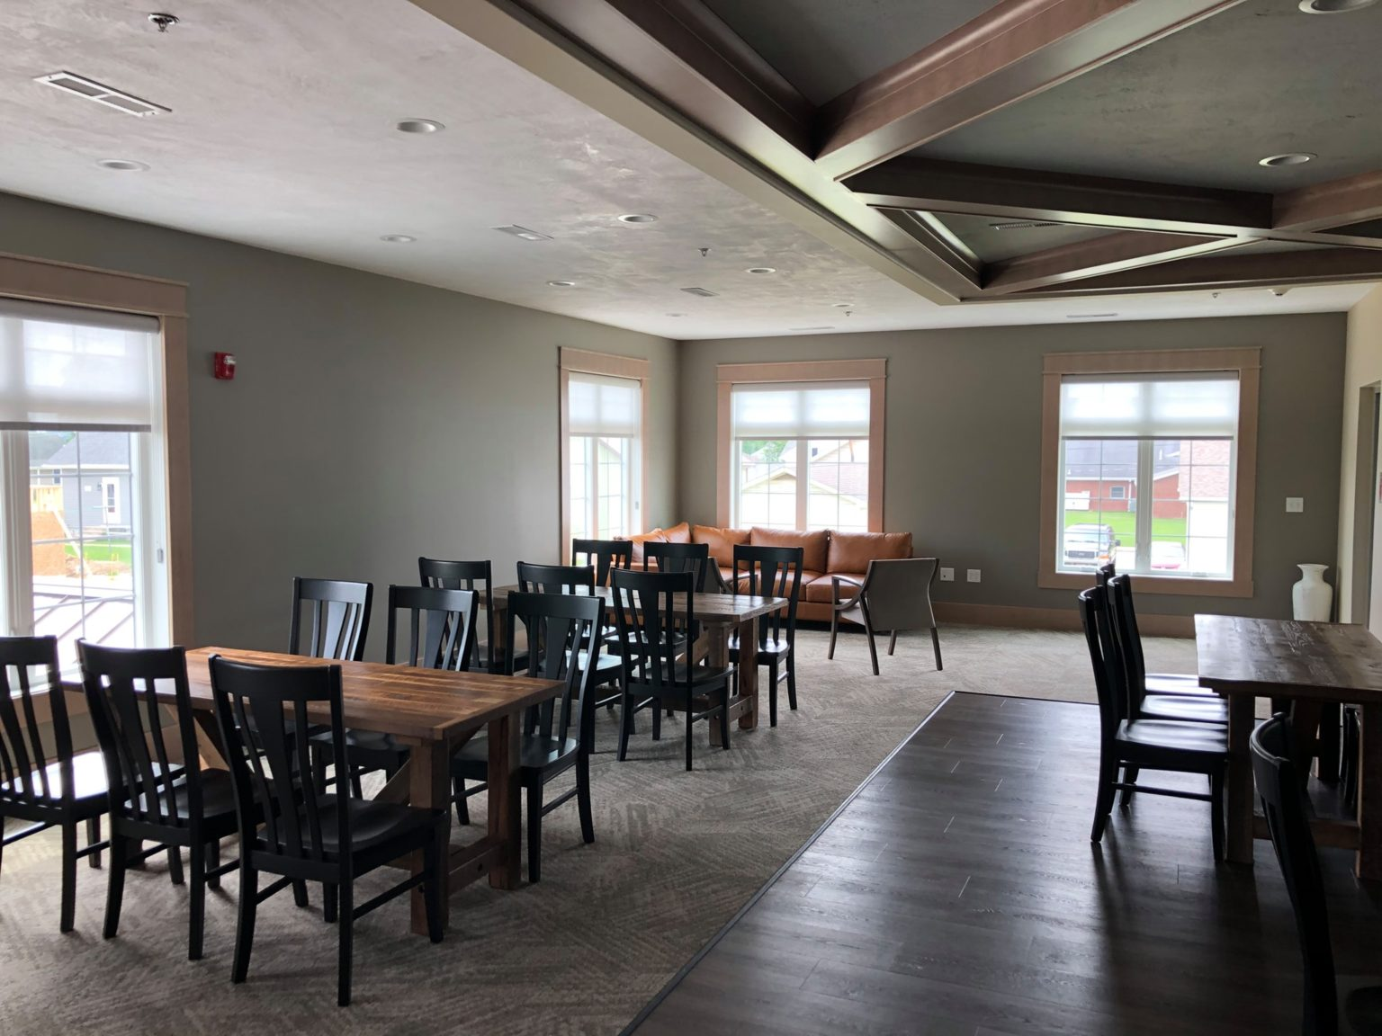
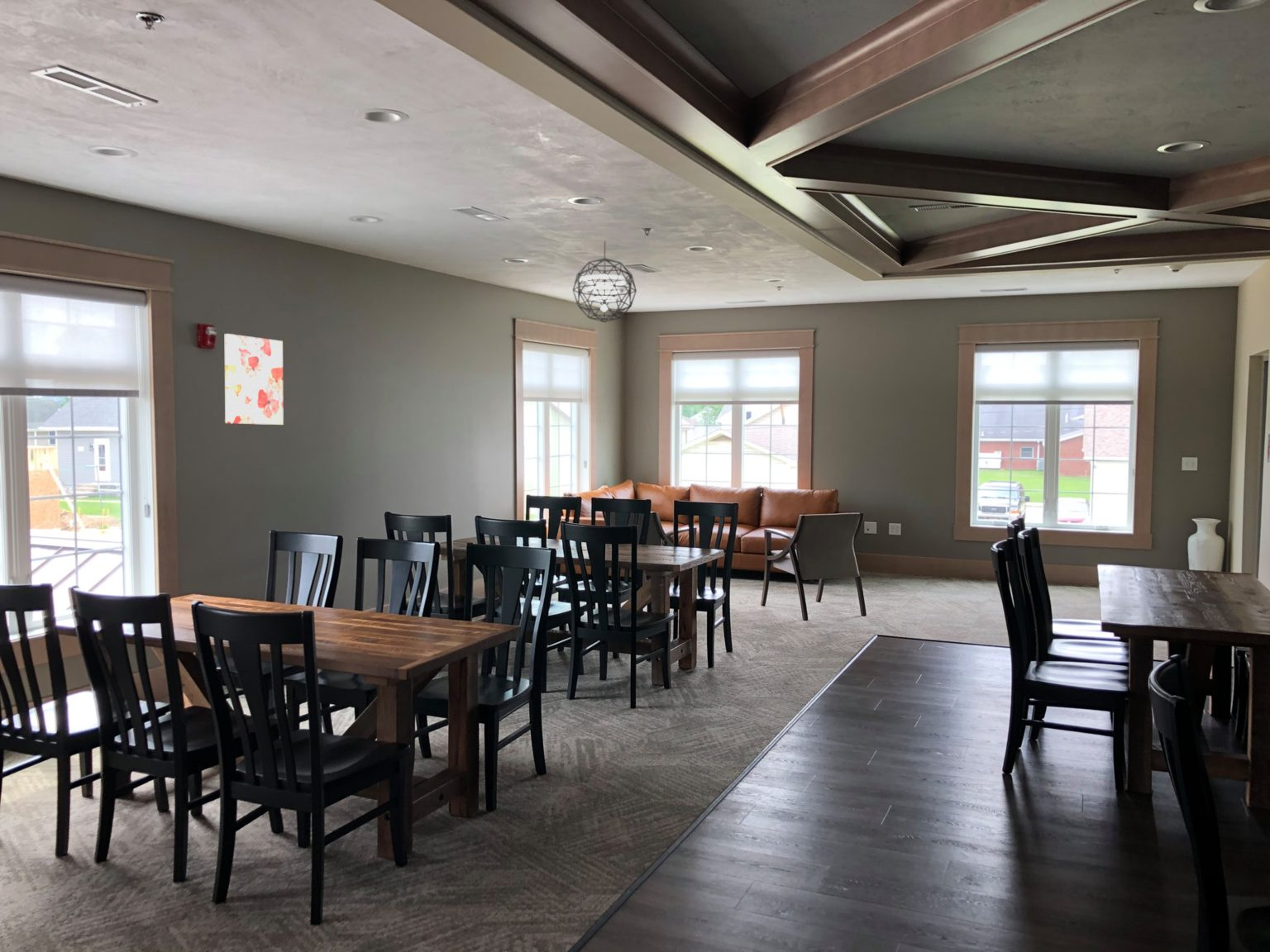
+ pendant light (604, 282)
+ wall art (255, 380)
